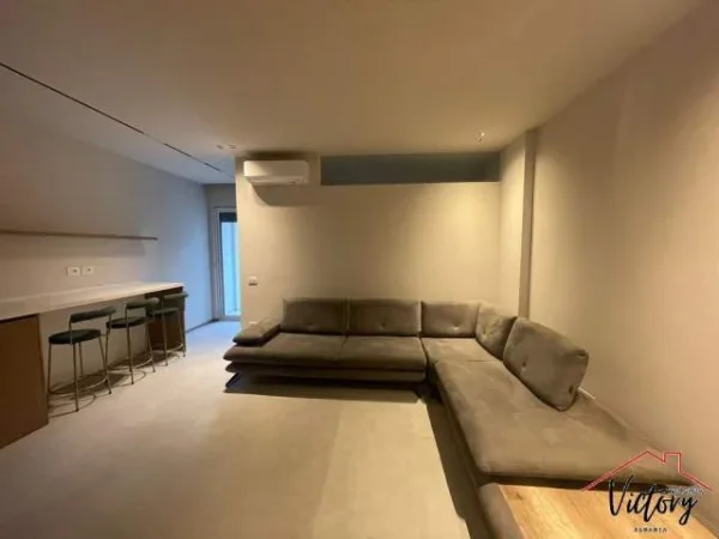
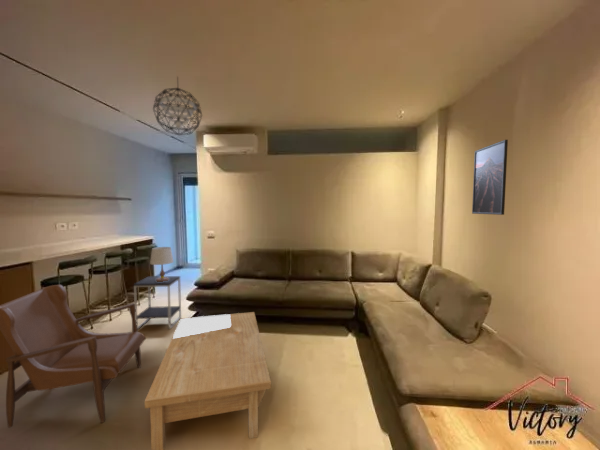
+ side table (158, 307)
+ pendant light (178, 106)
+ armchair (78, 344)
+ coffee table (216, 364)
+ table lamp (162, 264)
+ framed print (488, 180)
